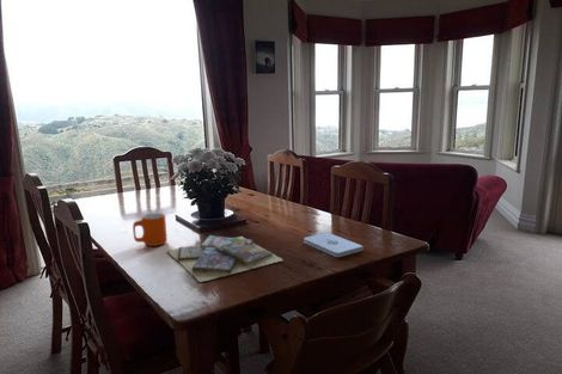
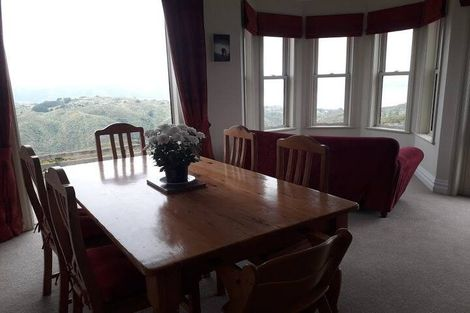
- mug (151, 229)
- video game cases (222, 250)
- notepad (331, 244)
